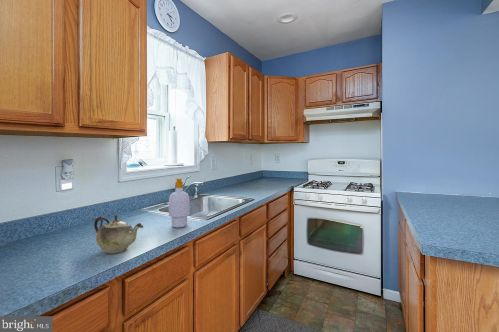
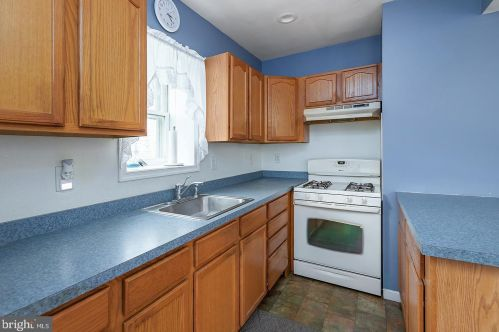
- soap bottle (179, 202)
- teapot (118, 232)
